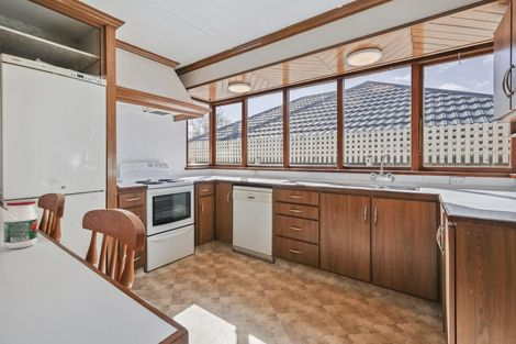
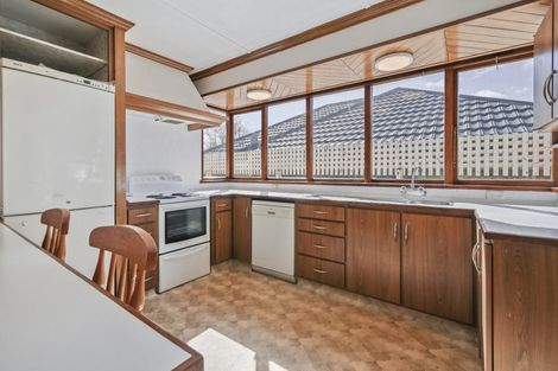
- jar (21, 223)
